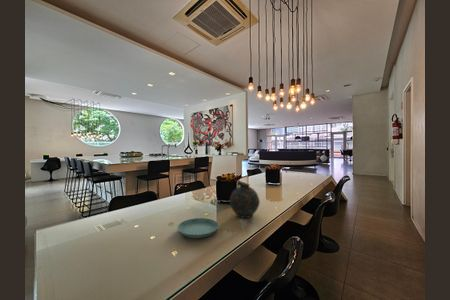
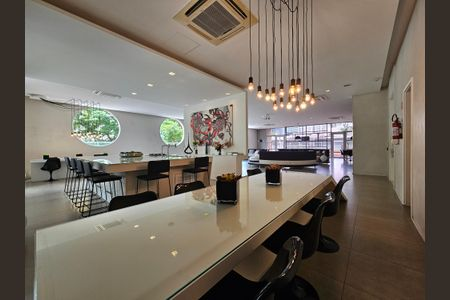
- snuff bottle (244, 198)
- saucer (198, 228)
